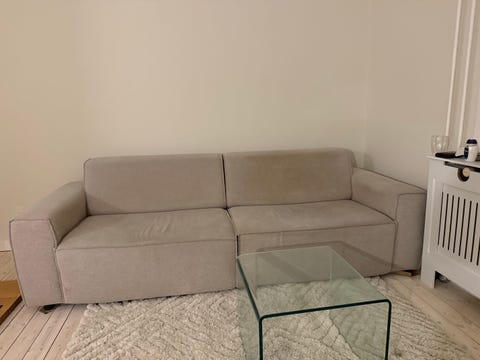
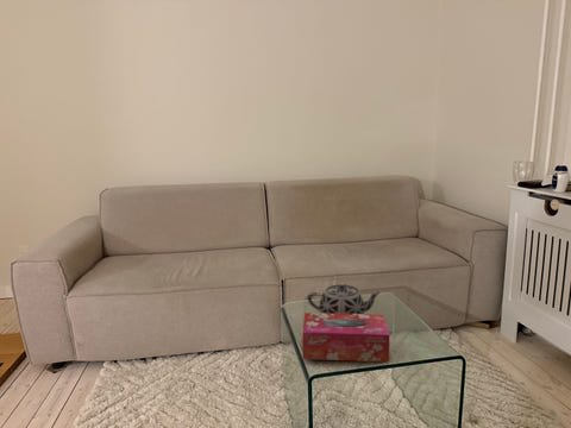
+ teapot (344, 300)
+ tissue box (344, 335)
